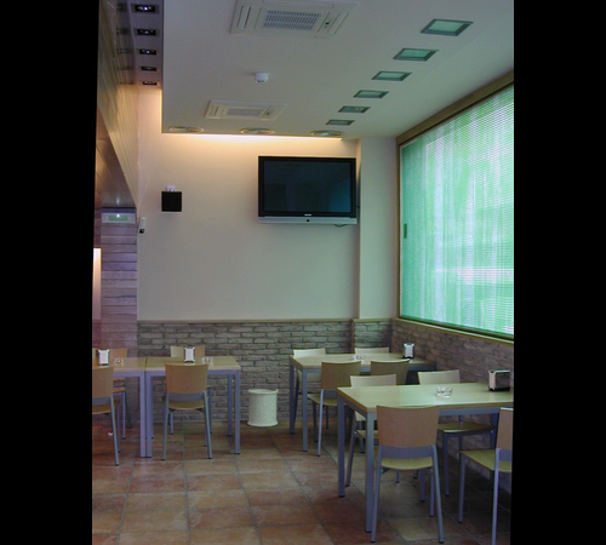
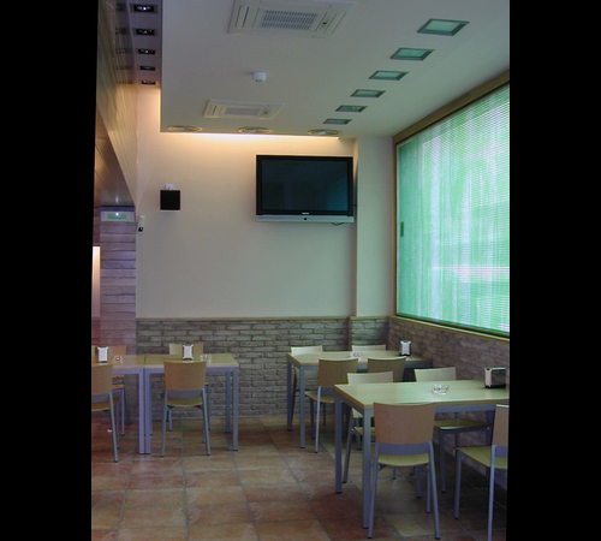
- waste bin (262, 406)
